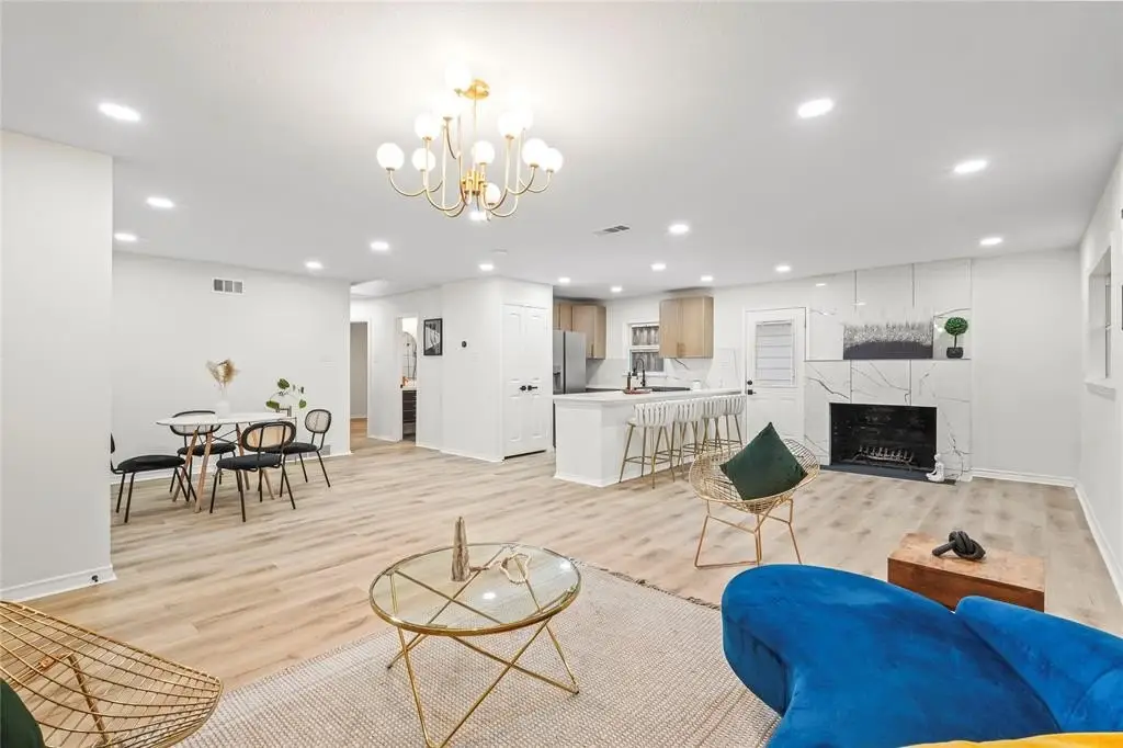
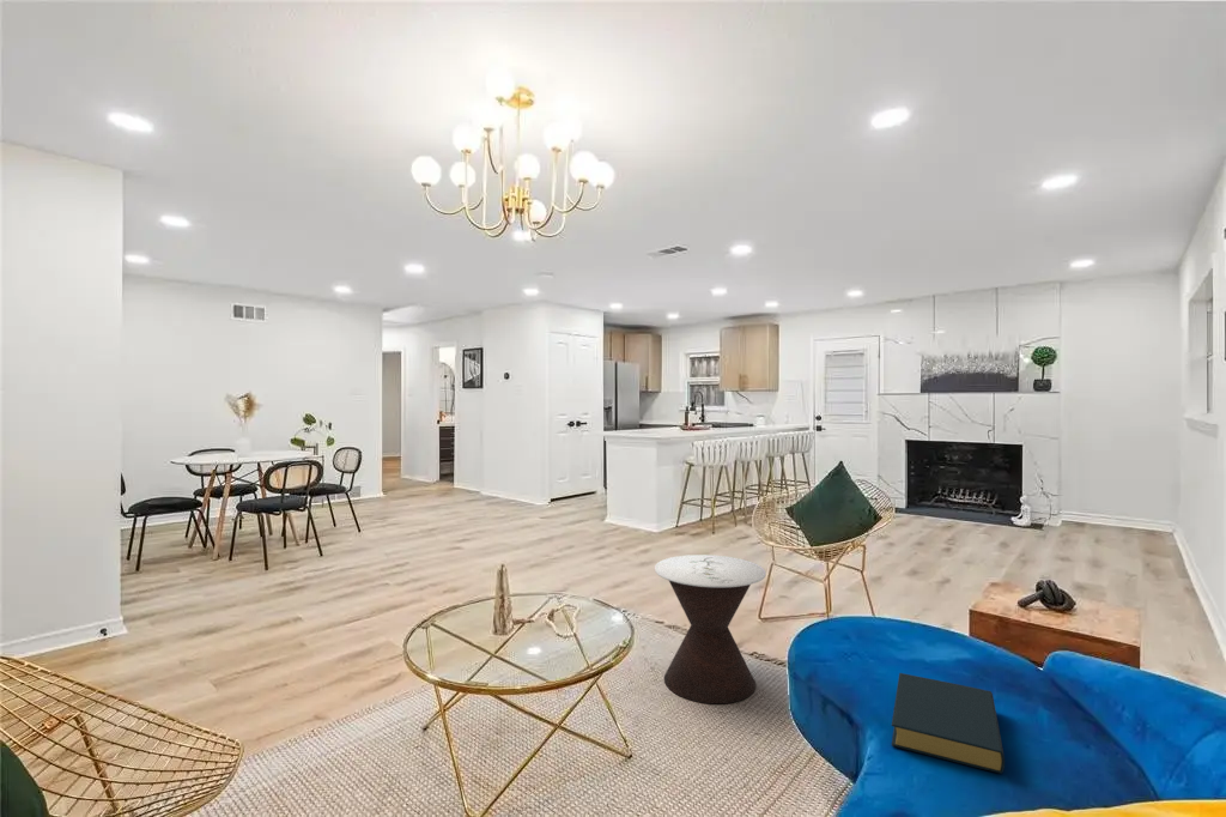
+ side table (709, 624)
+ hardback book (945, 716)
